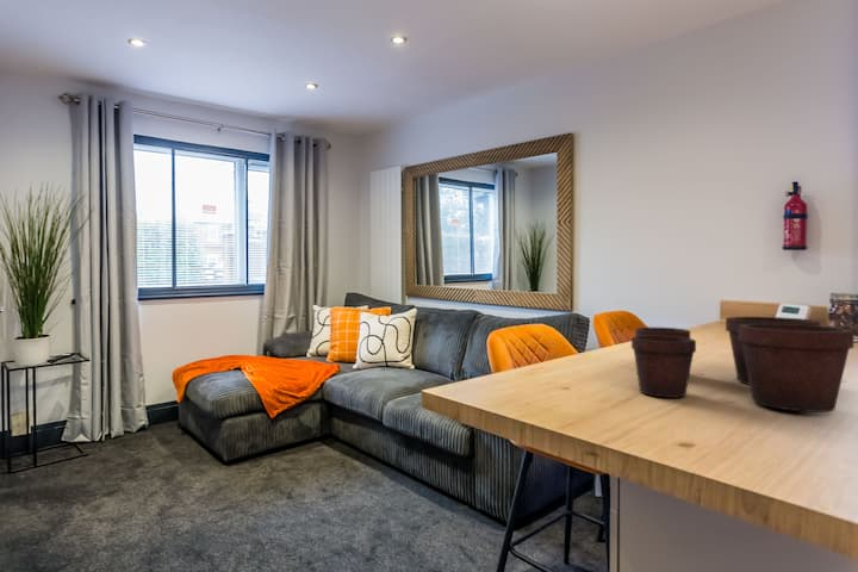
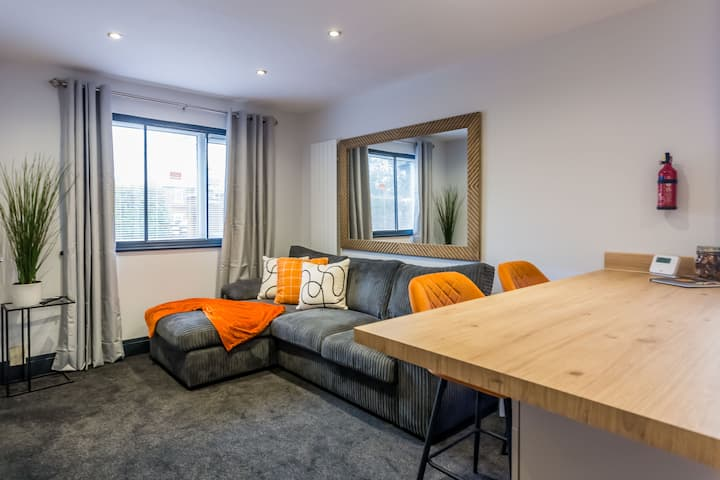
- flower pot (733, 354)
